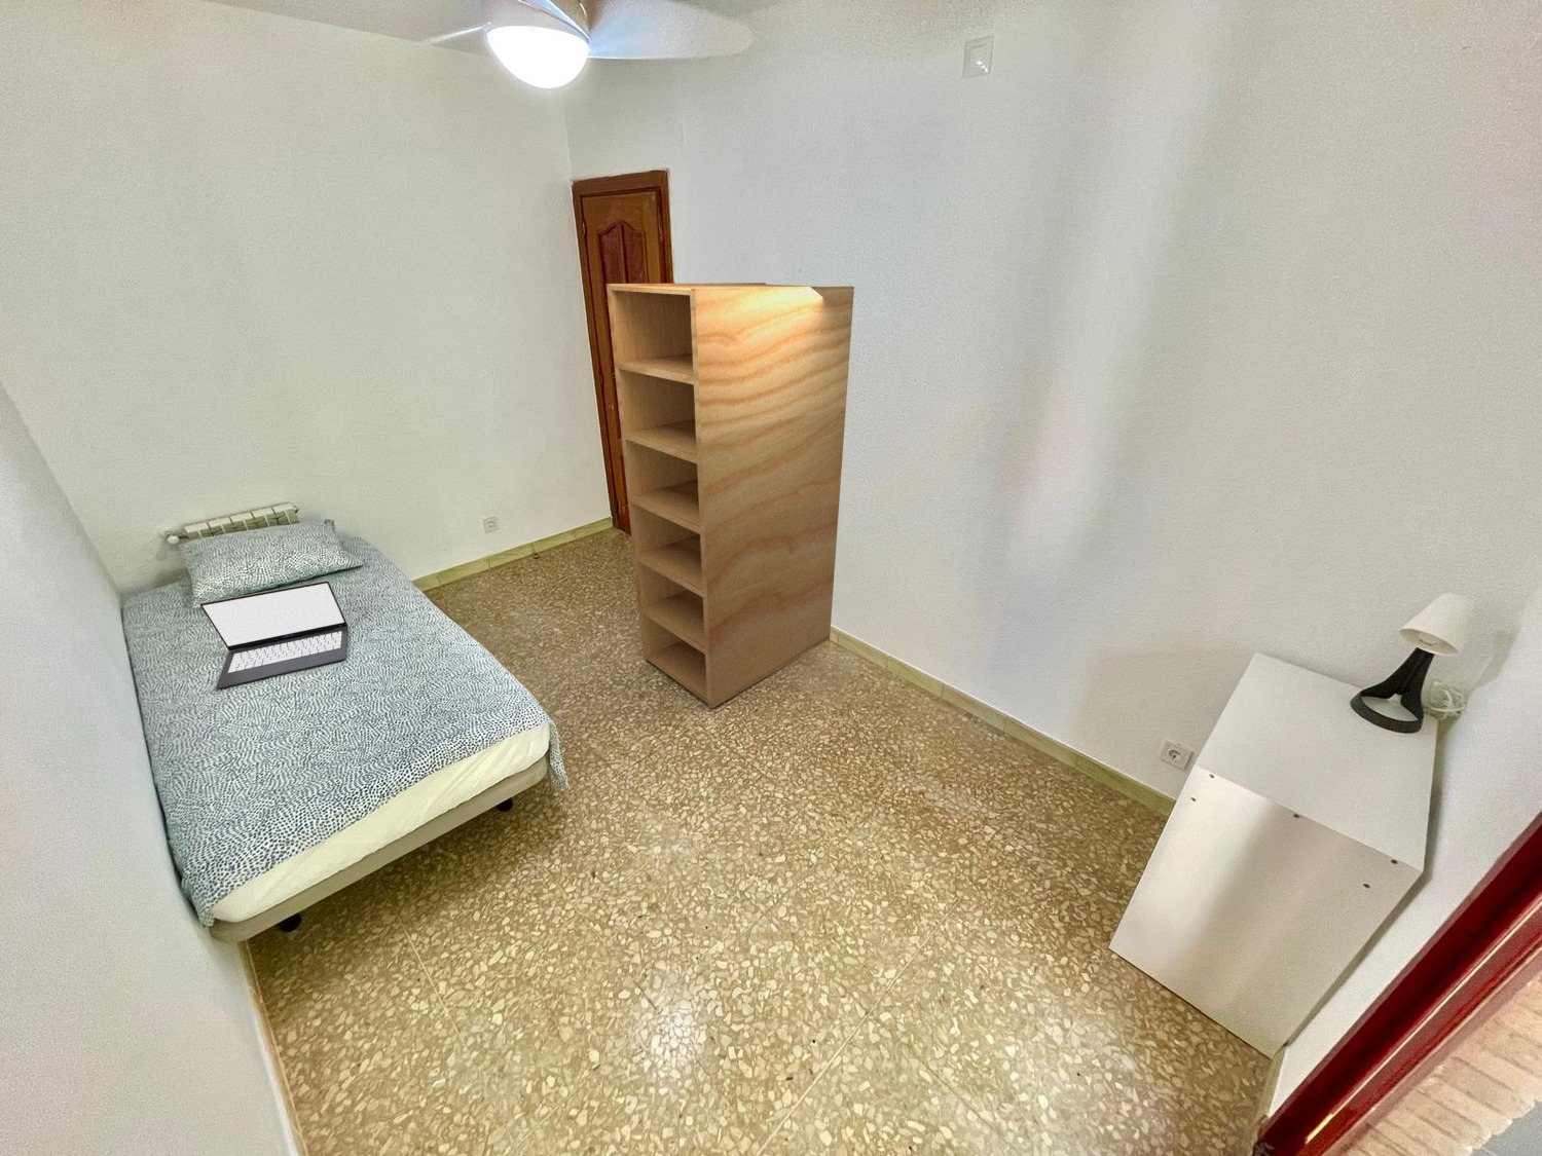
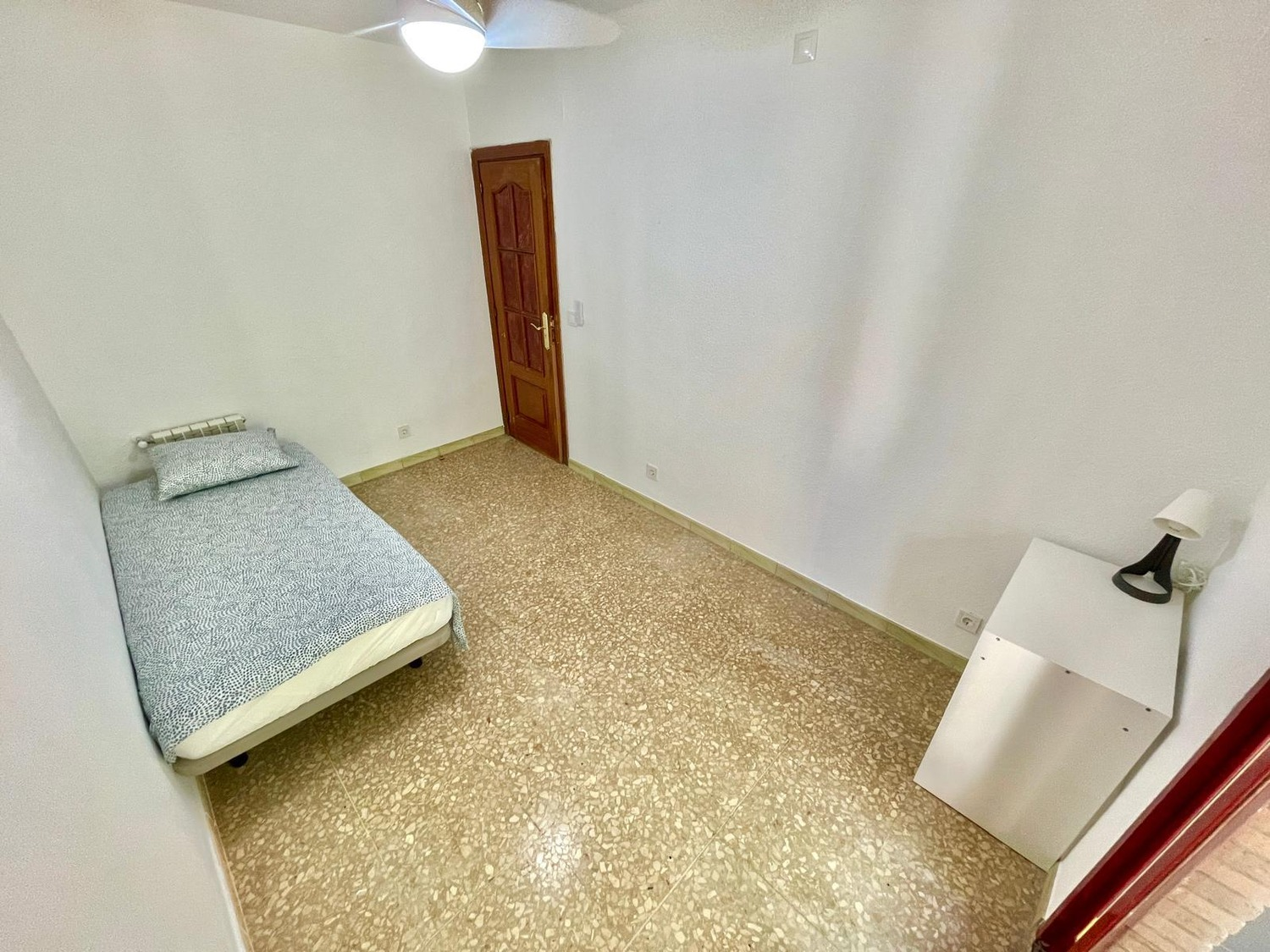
- laptop (276, 628)
- bookshelf (737, 492)
